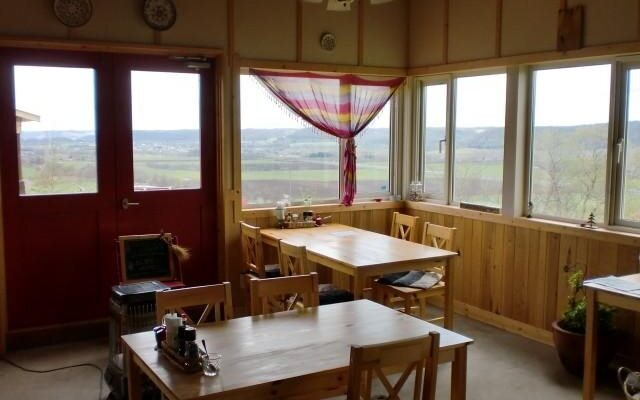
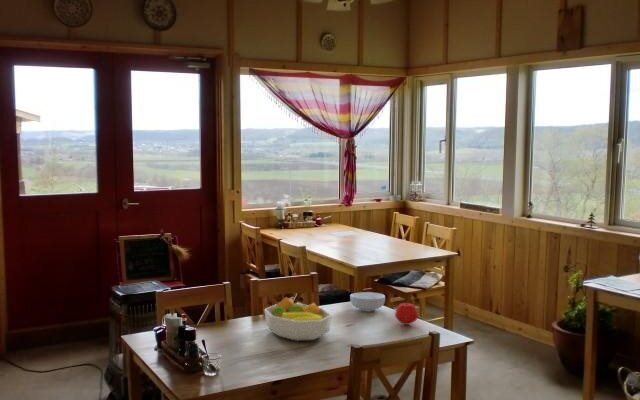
+ cereal bowl (367, 302)
+ apple (406, 312)
+ fruit bowl (297, 317)
